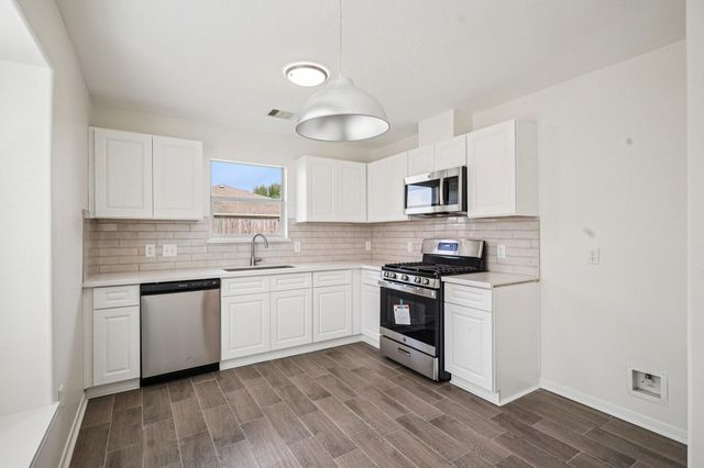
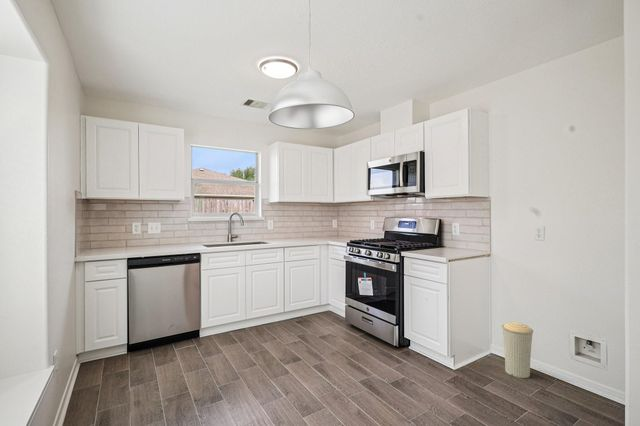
+ trash can (517, 348)
